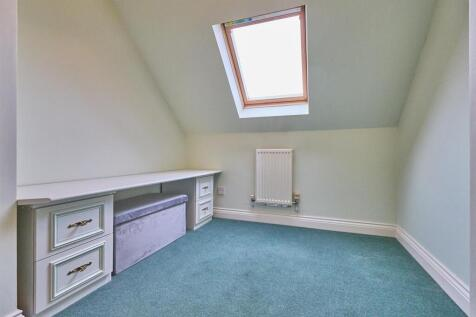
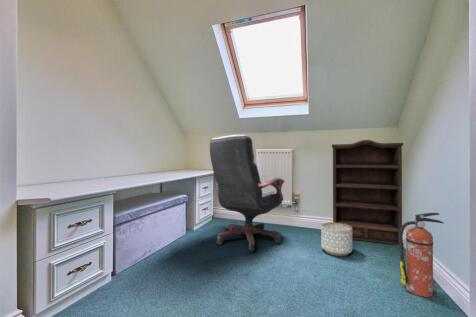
+ fire extinguisher (420, 251)
+ office chair (247, 188)
+ bookshelf (364, 189)
+ planter (336, 238)
